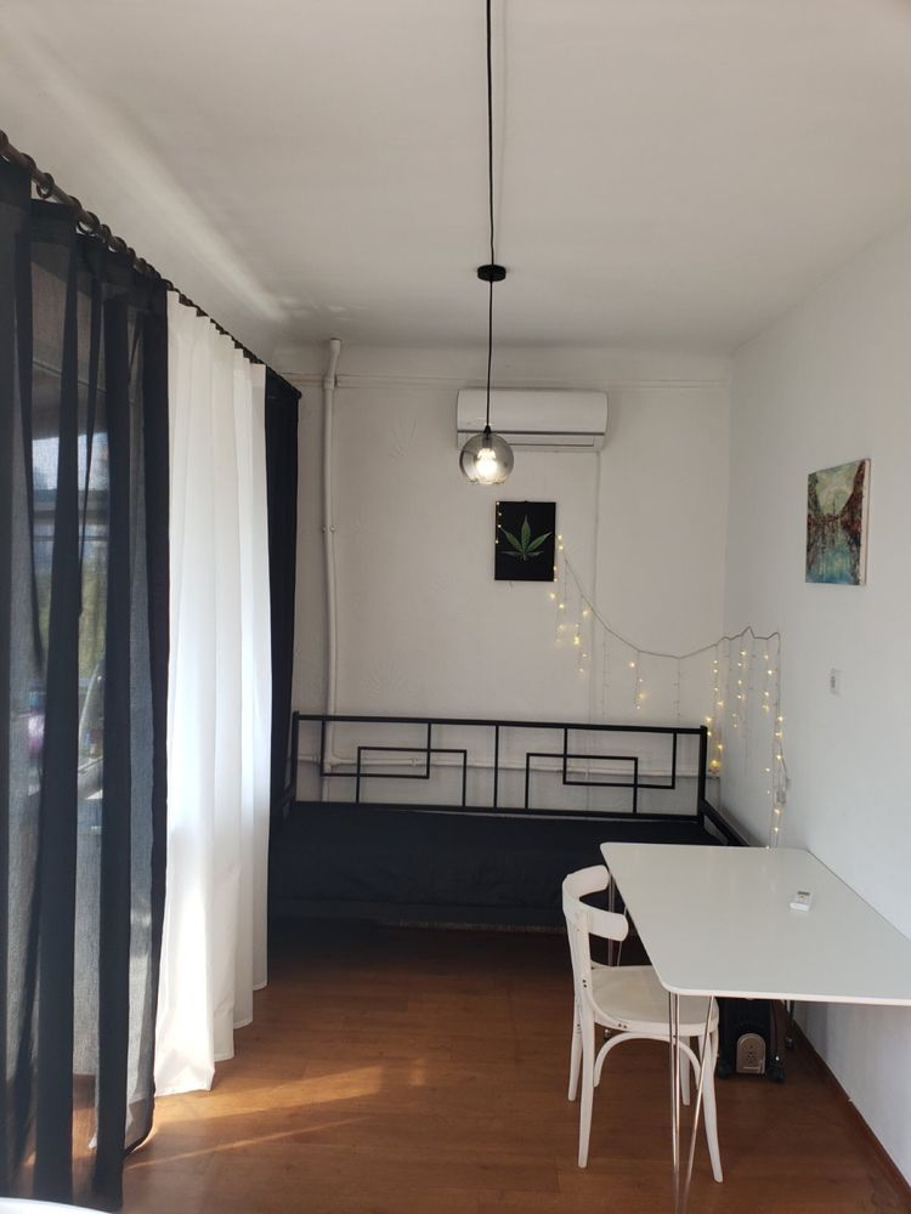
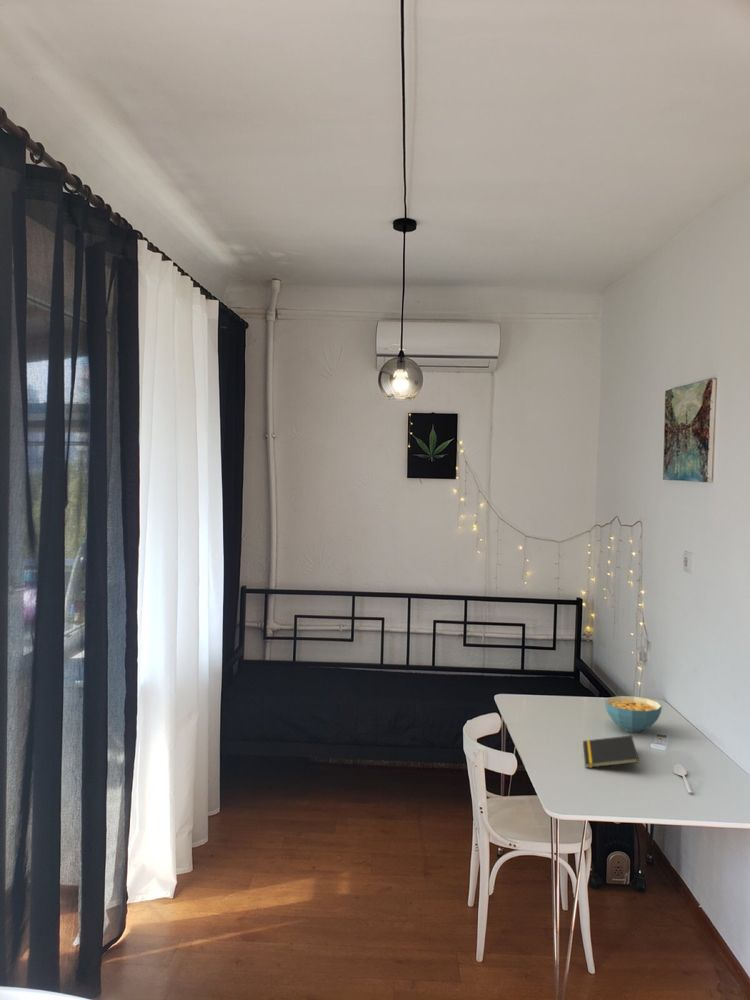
+ notepad (609, 751)
+ cereal bowl (632, 716)
+ spoon (684, 778)
